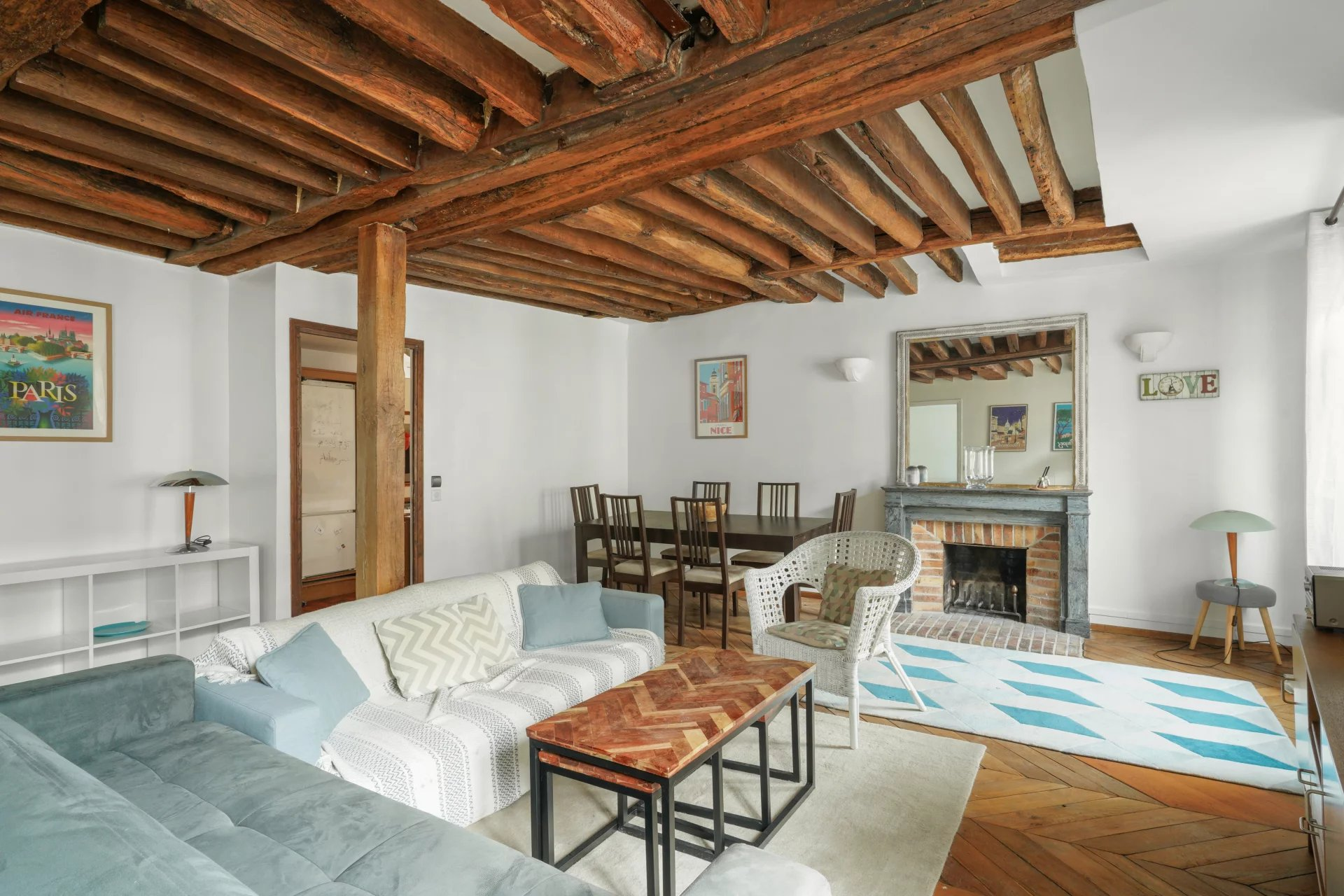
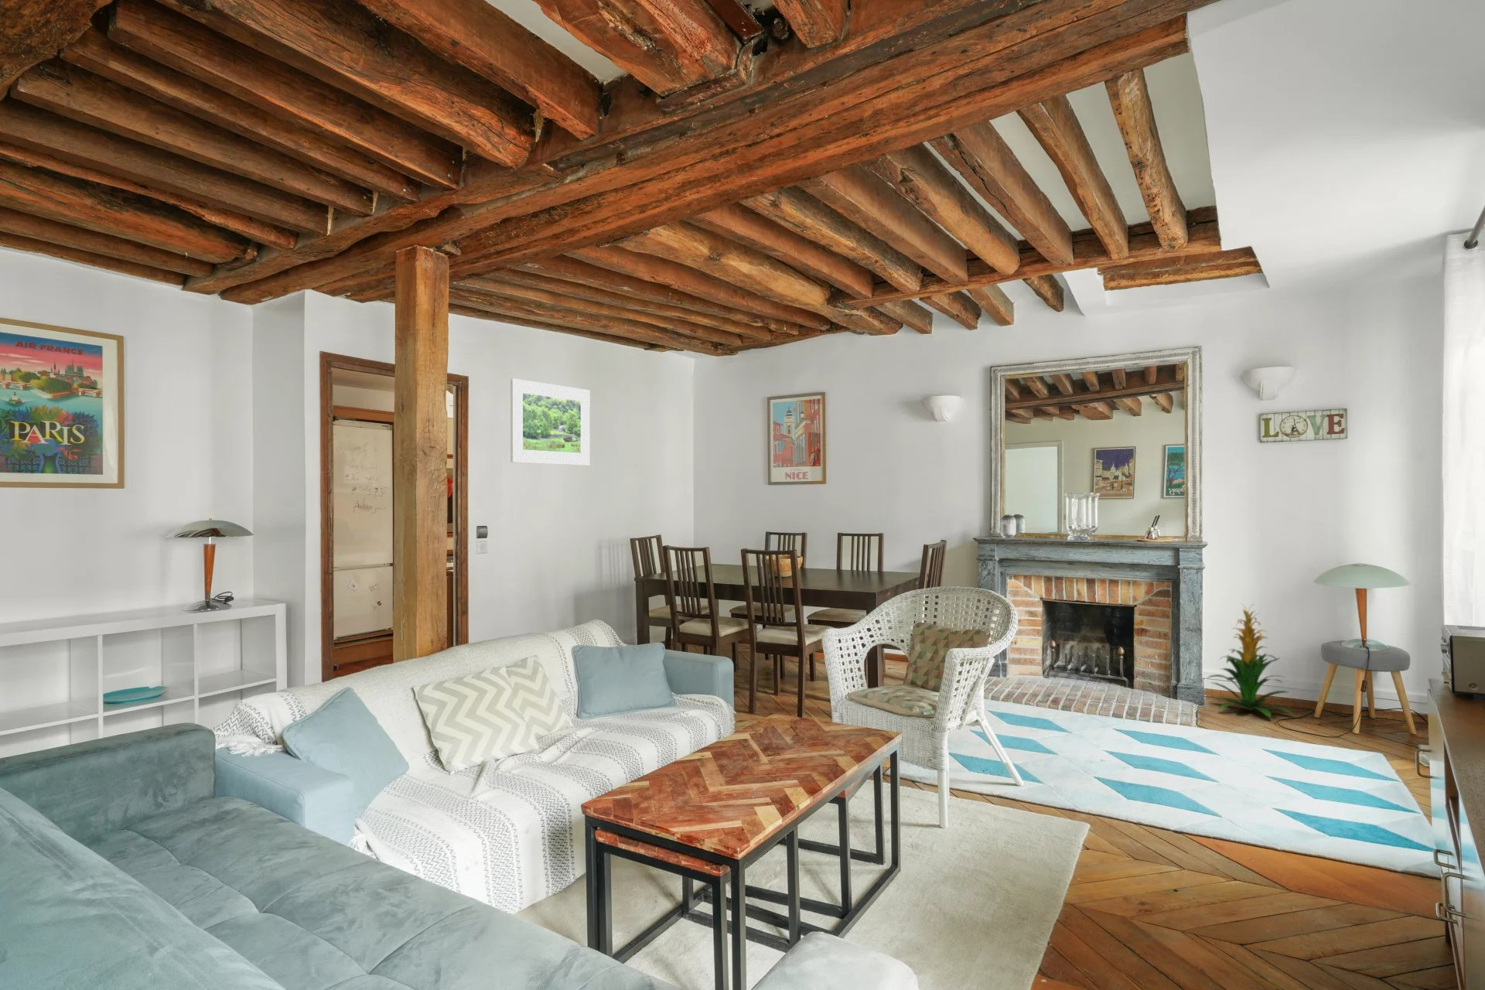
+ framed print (552, 424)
+ indoor plant (1249, 656)
